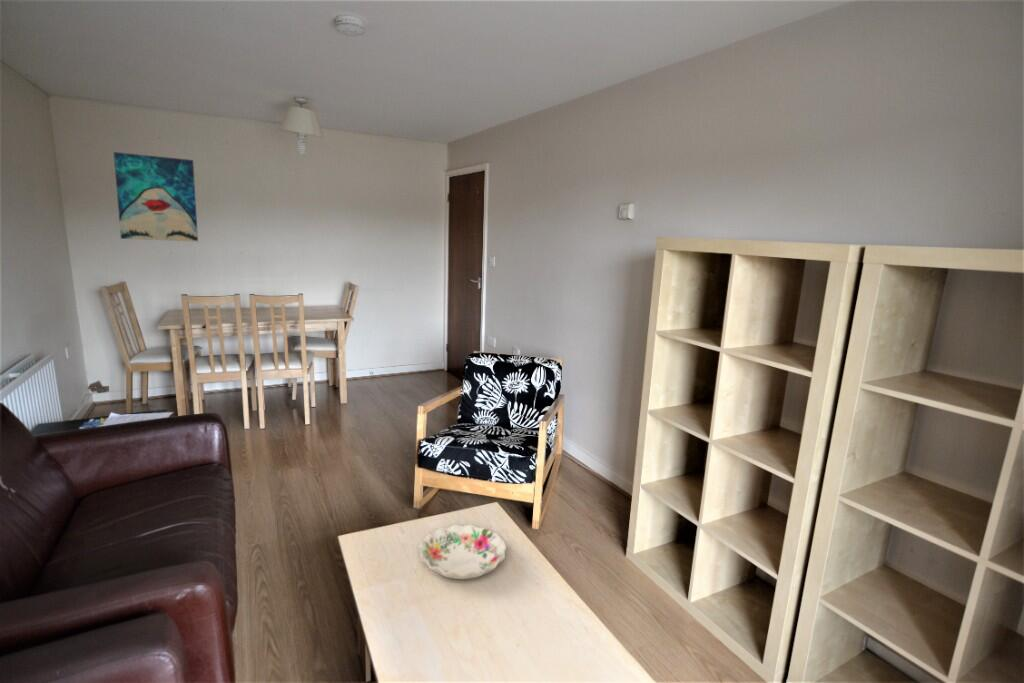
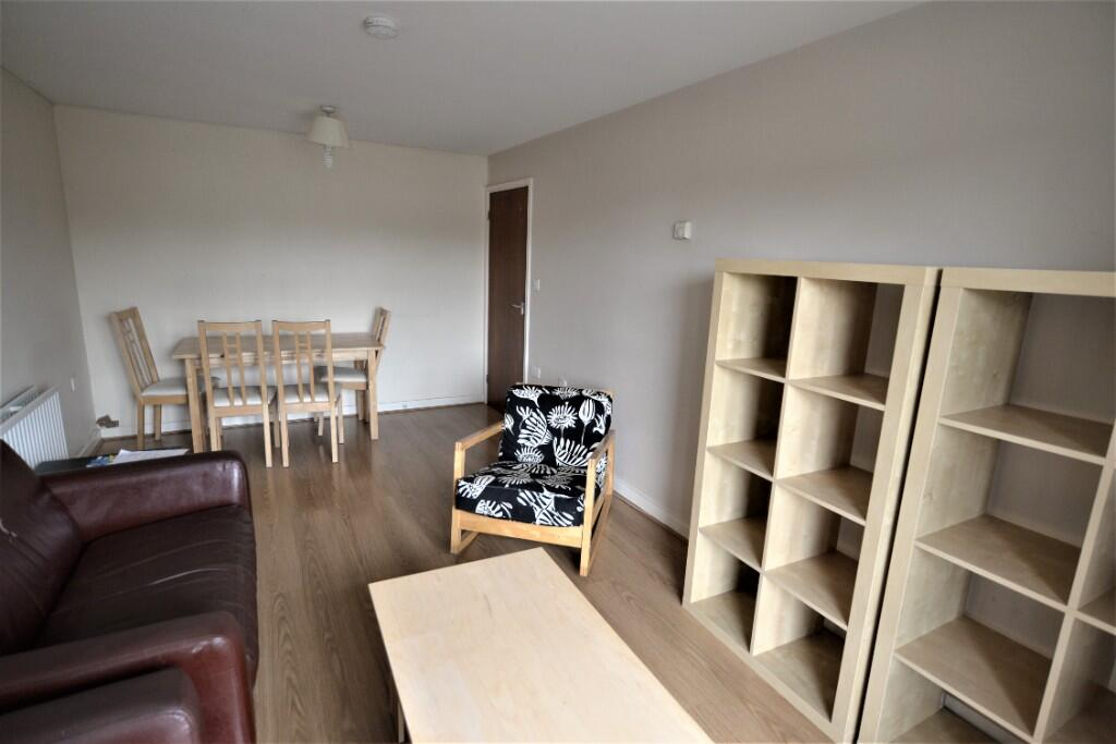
- wall art (157, 198)
- decorative bowl (462, 555)
